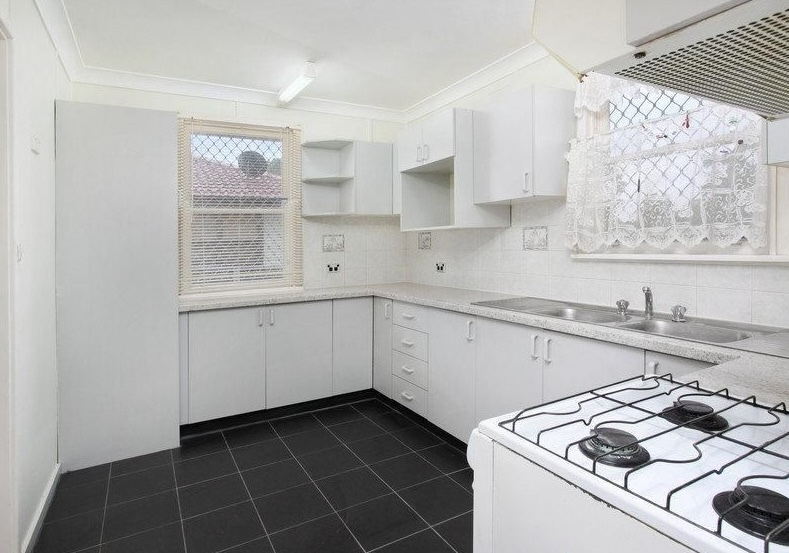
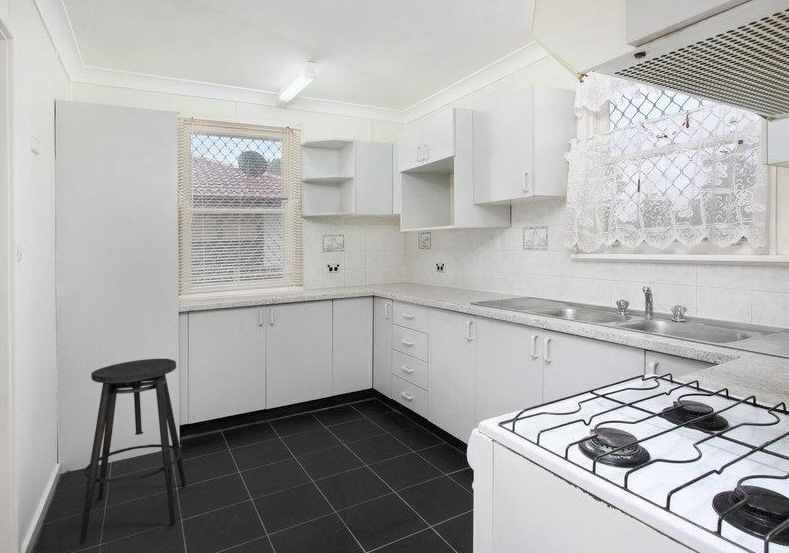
+ stool (136, 434)
